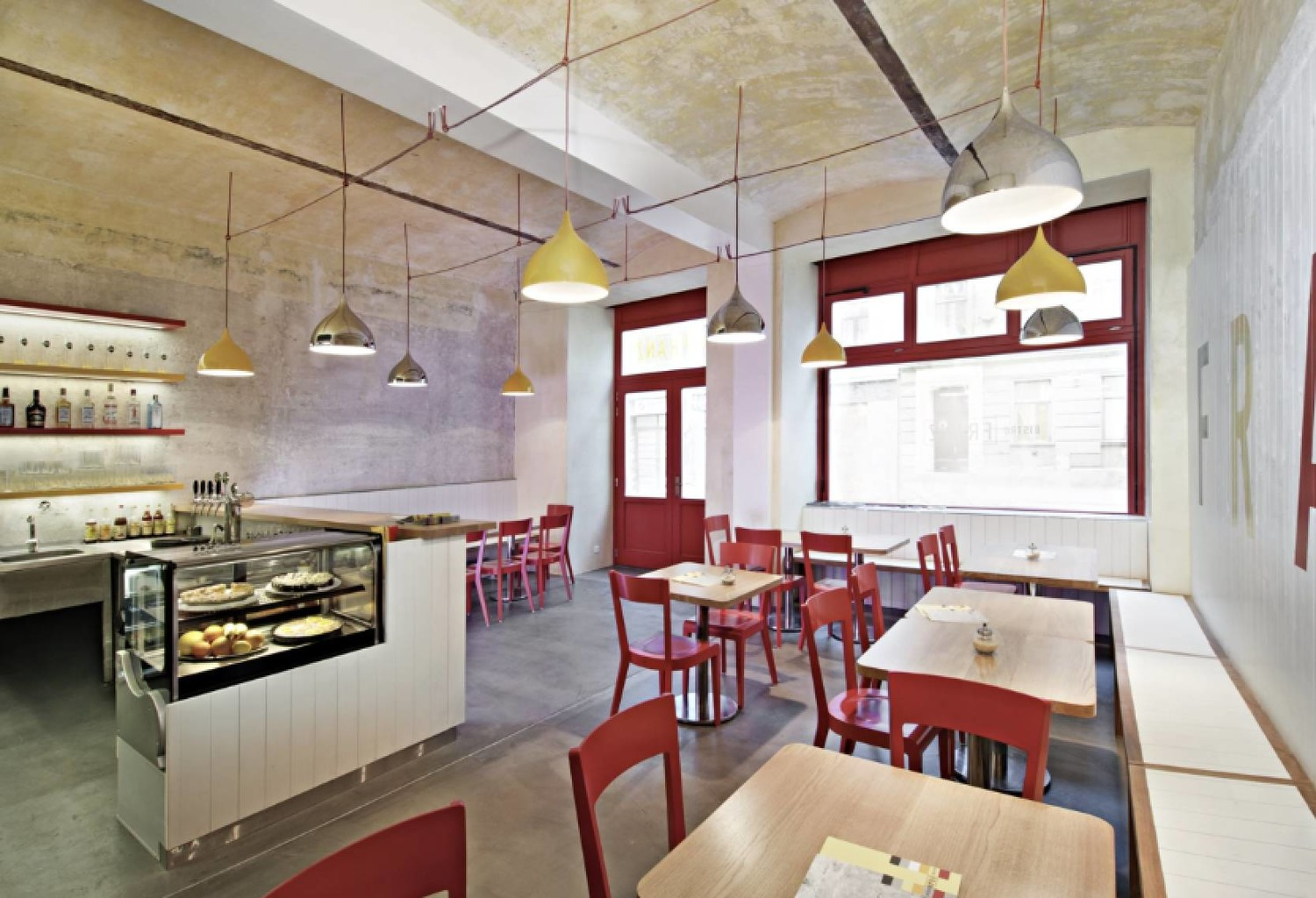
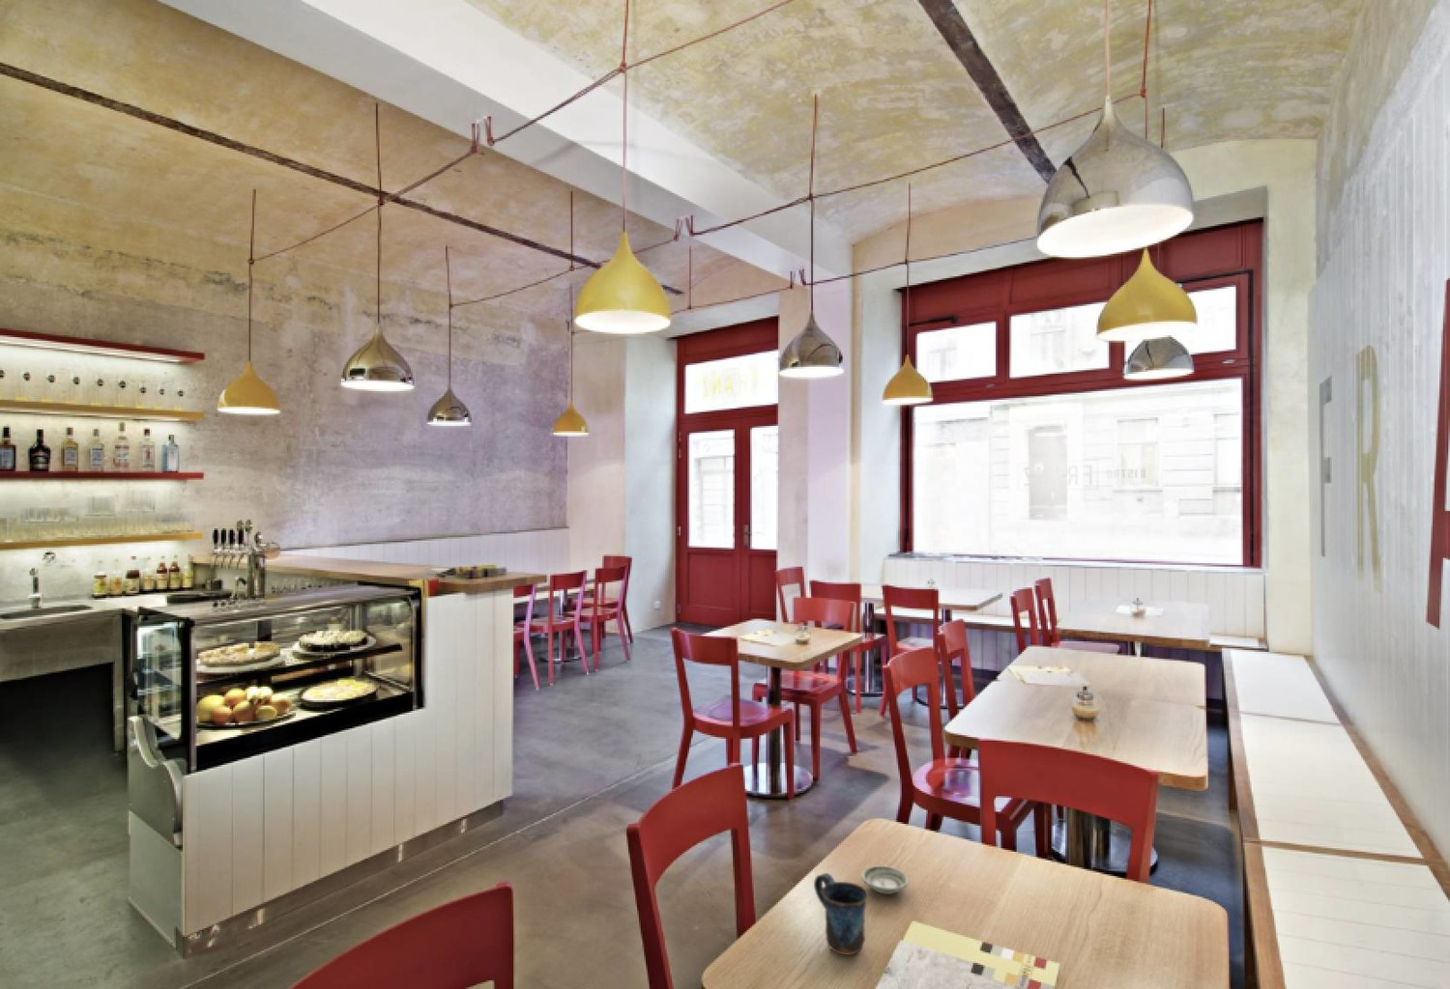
+ mug (842, 912)
+ saucer (885, 882)
